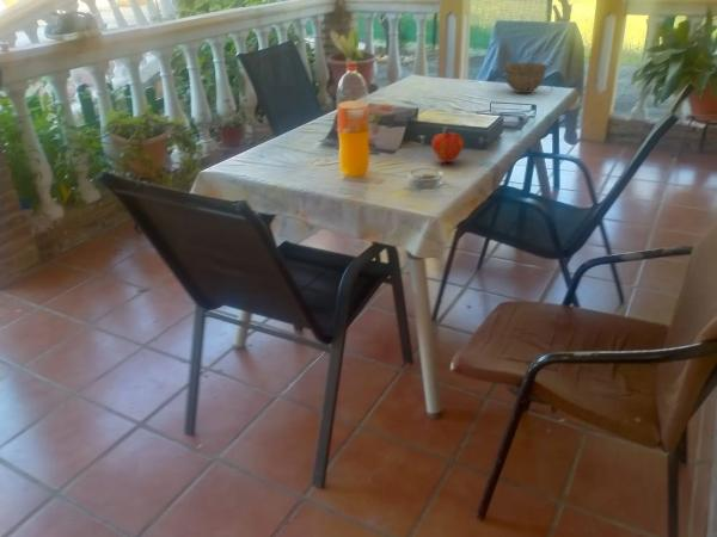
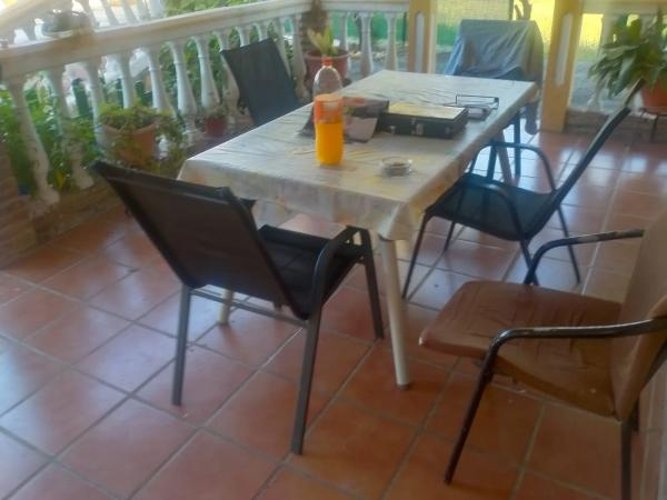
- fruit (447, 146)
- bowl (525, 79)
